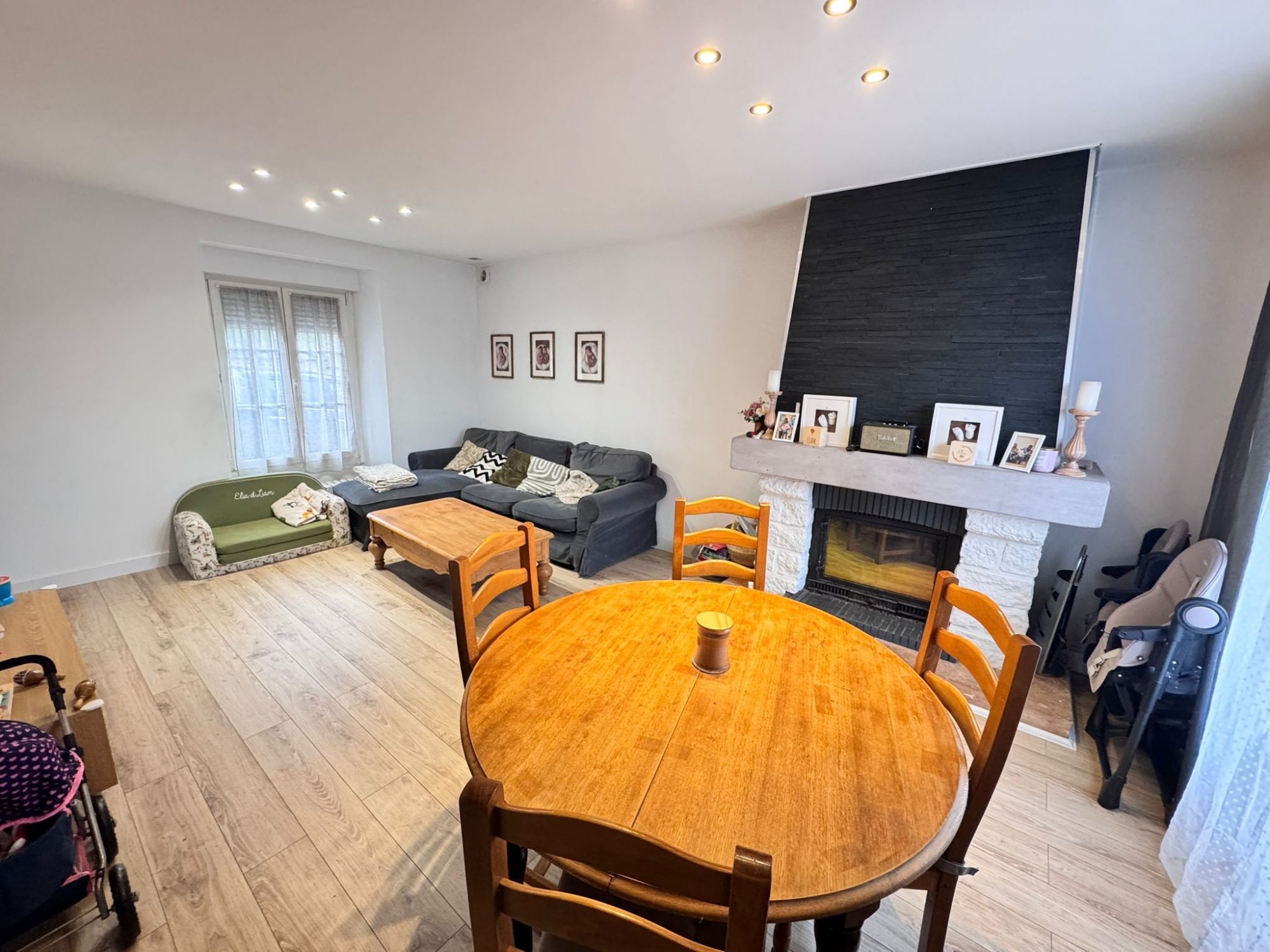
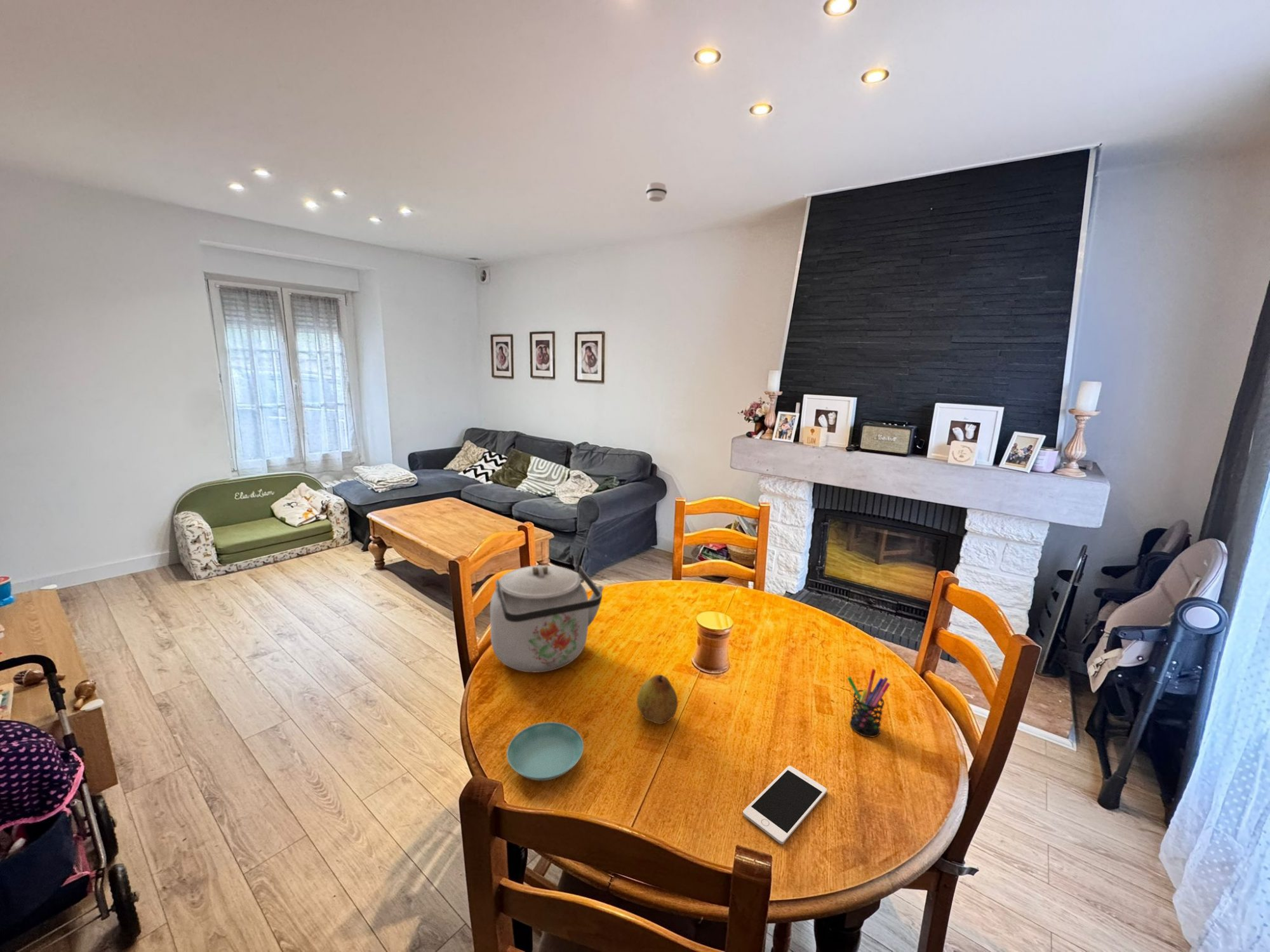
+ fruit (657, 692)
+ smoke detector (656, 192)
+ cell phone (786, 801)
+ kettle (551, 610)
+ saucer (545, 753)
+ pen holder (865, 700)
